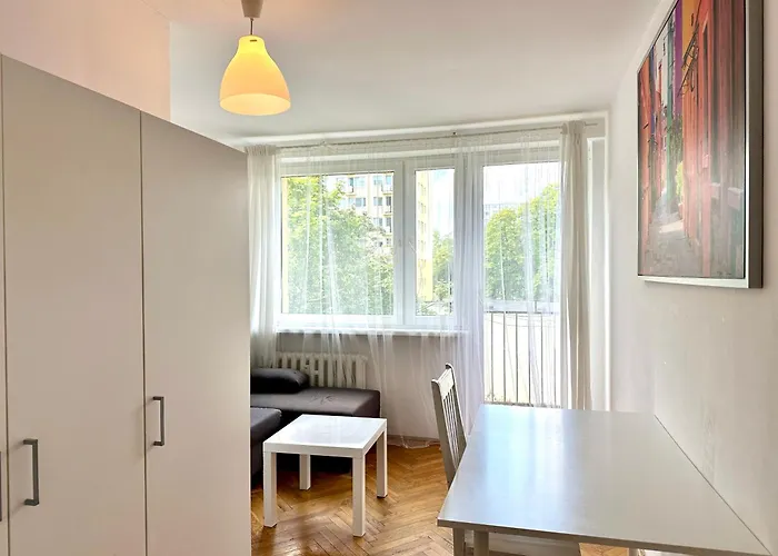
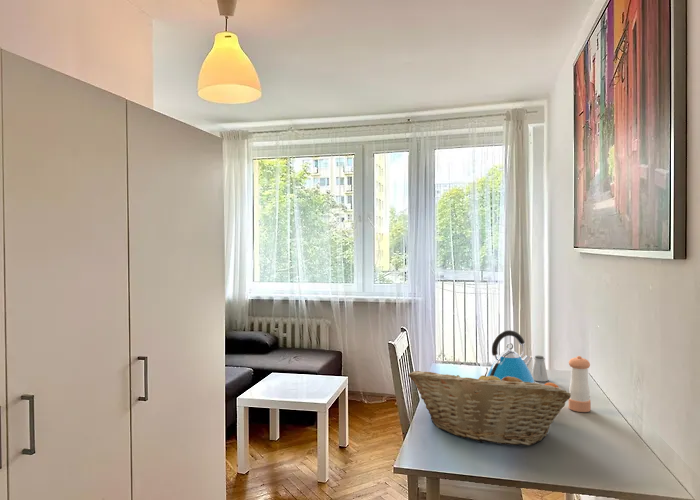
+ saltshaker (539, 367)
+ pepper shaker (579, 382)
+ fruit basket (485, 396)
+ kettle (508, 361)
